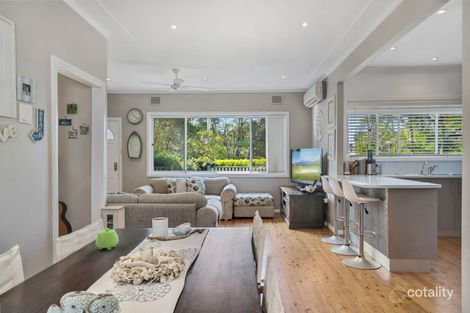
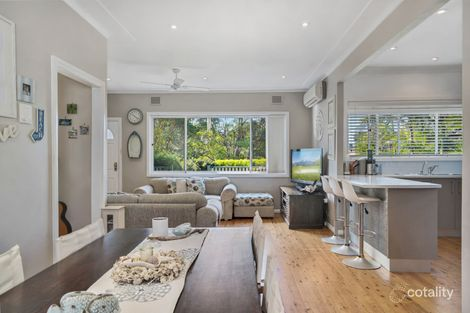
- teapot (106, 238)
